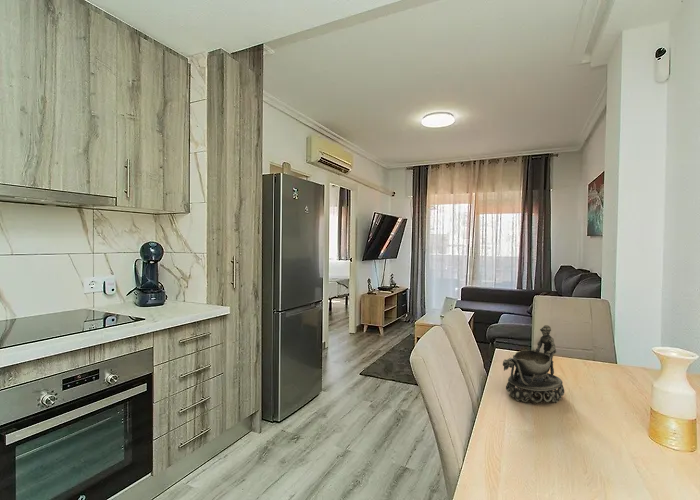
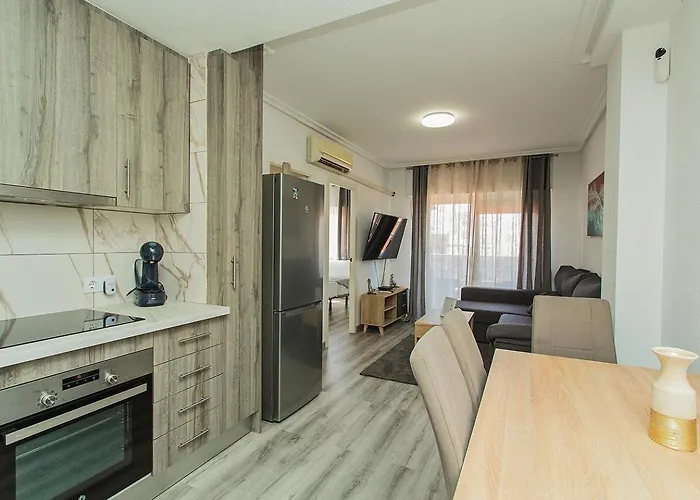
- decorative bowl (533, 362)
